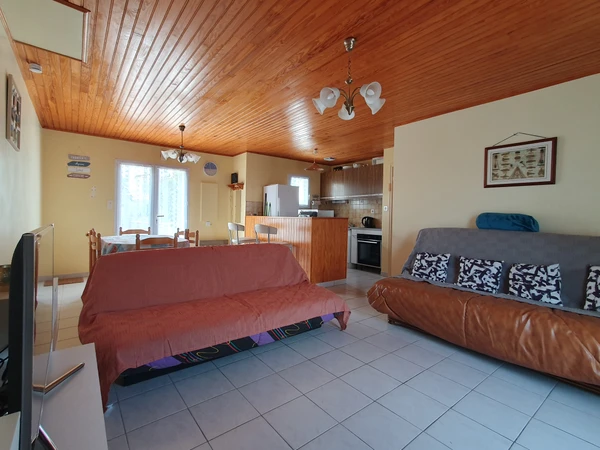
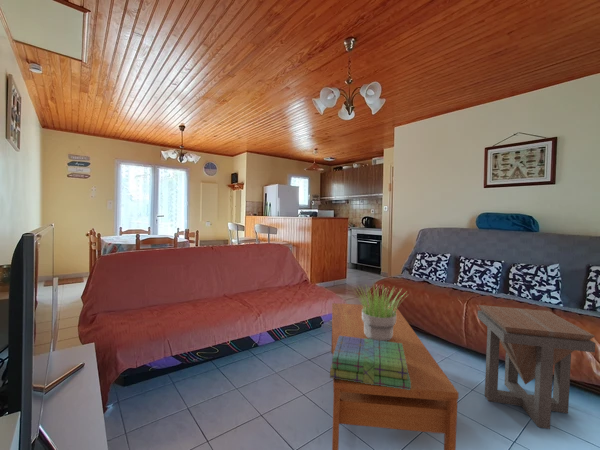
+ potted plant (379, 312)
+ coffee table (370, 384)
+ stack of books (369, 359)
+ side table (526, 361)
